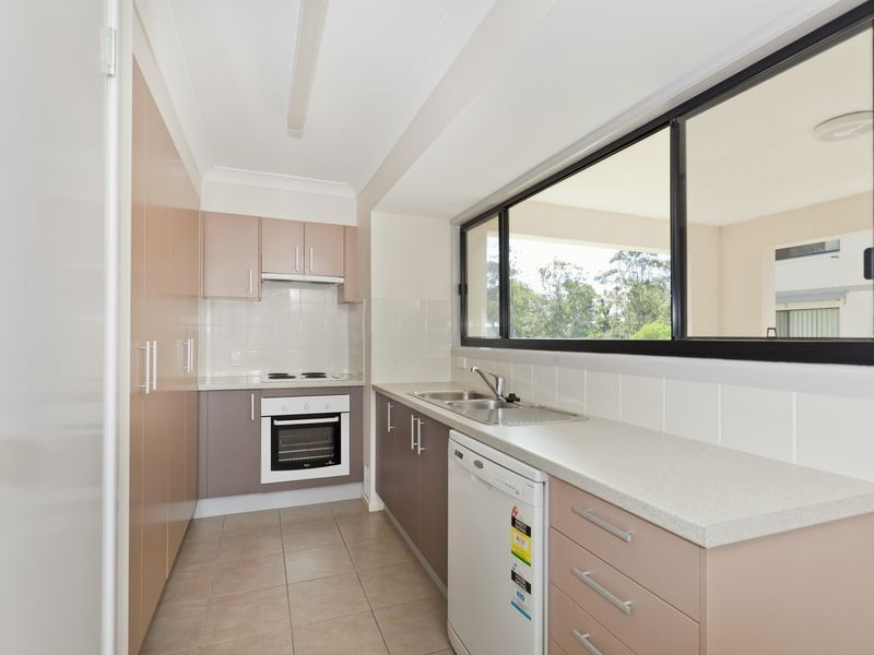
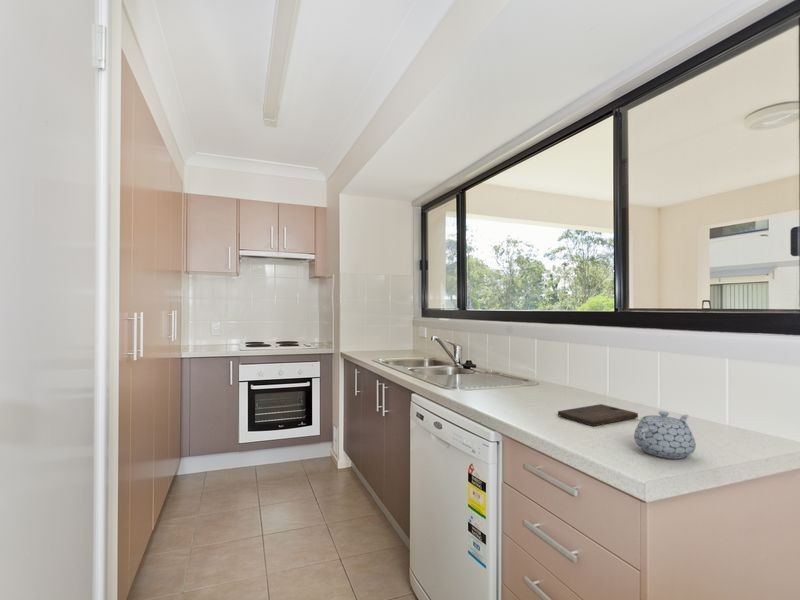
+ teapot (665, 431)
+ cutting board (597, 414)
